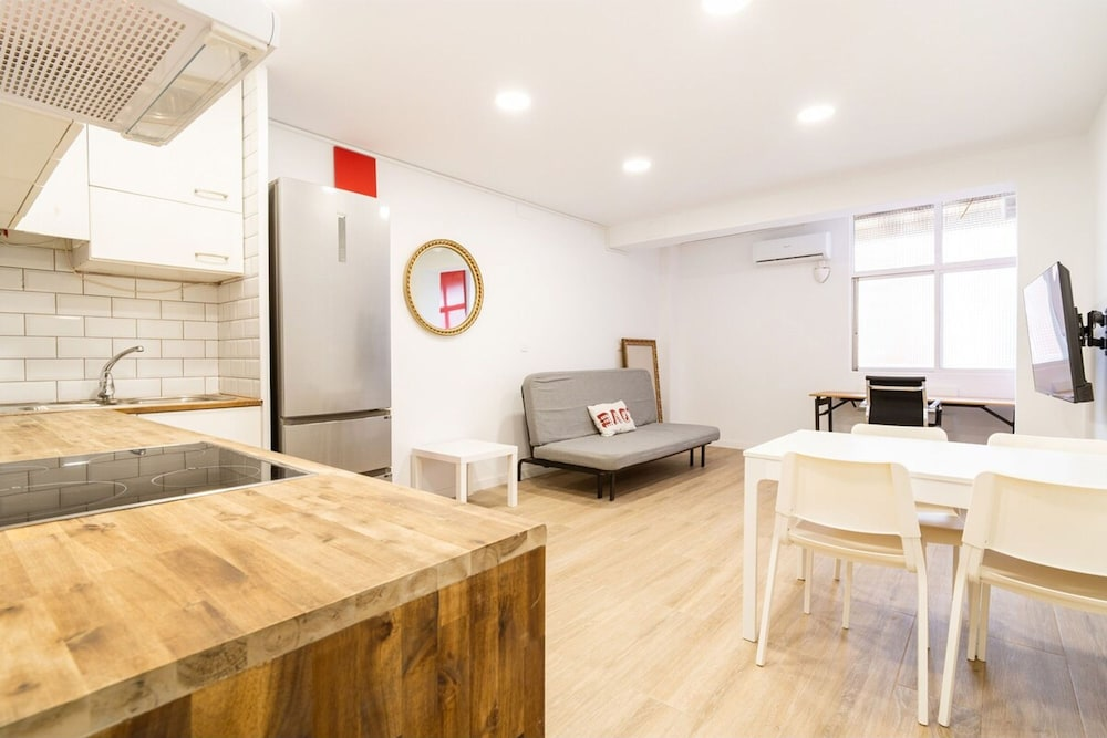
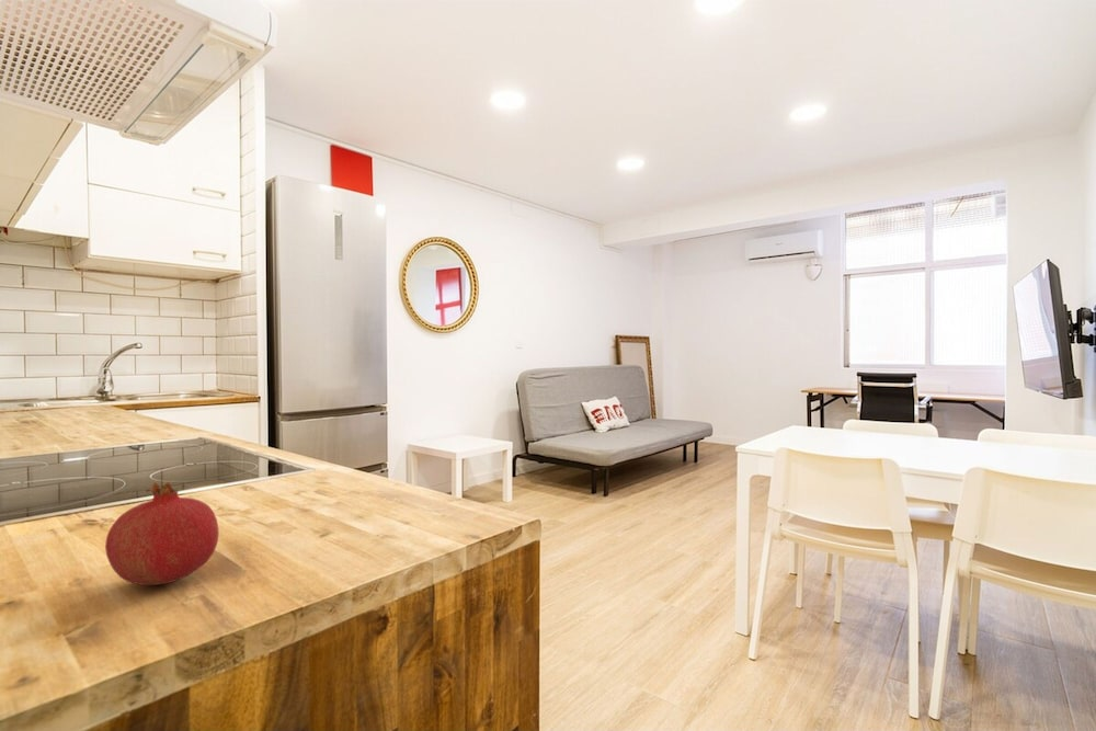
+ fruit (164, 530)
